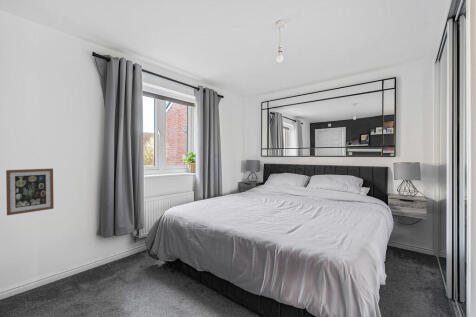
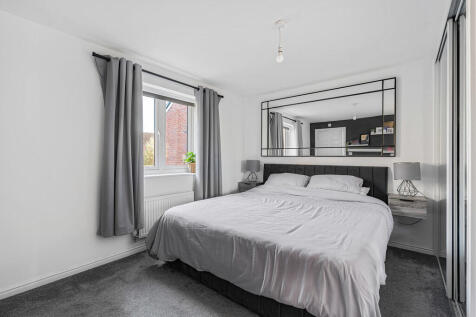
- wall art (31, 190)
